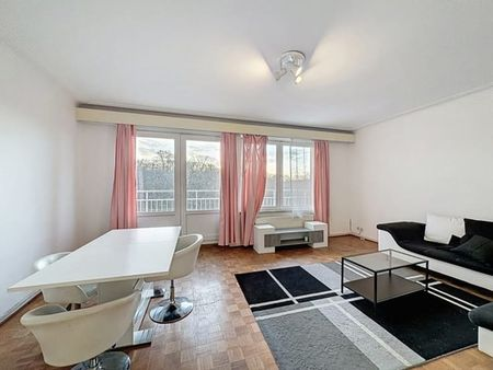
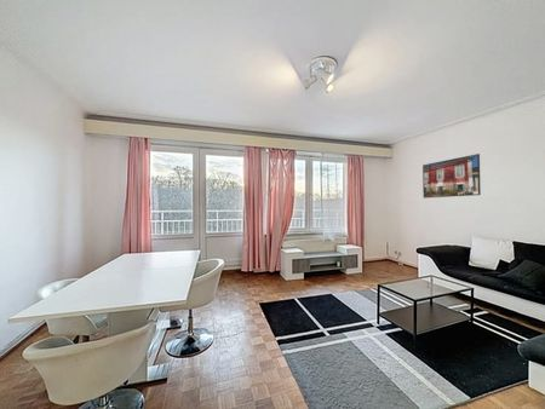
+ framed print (448, 178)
